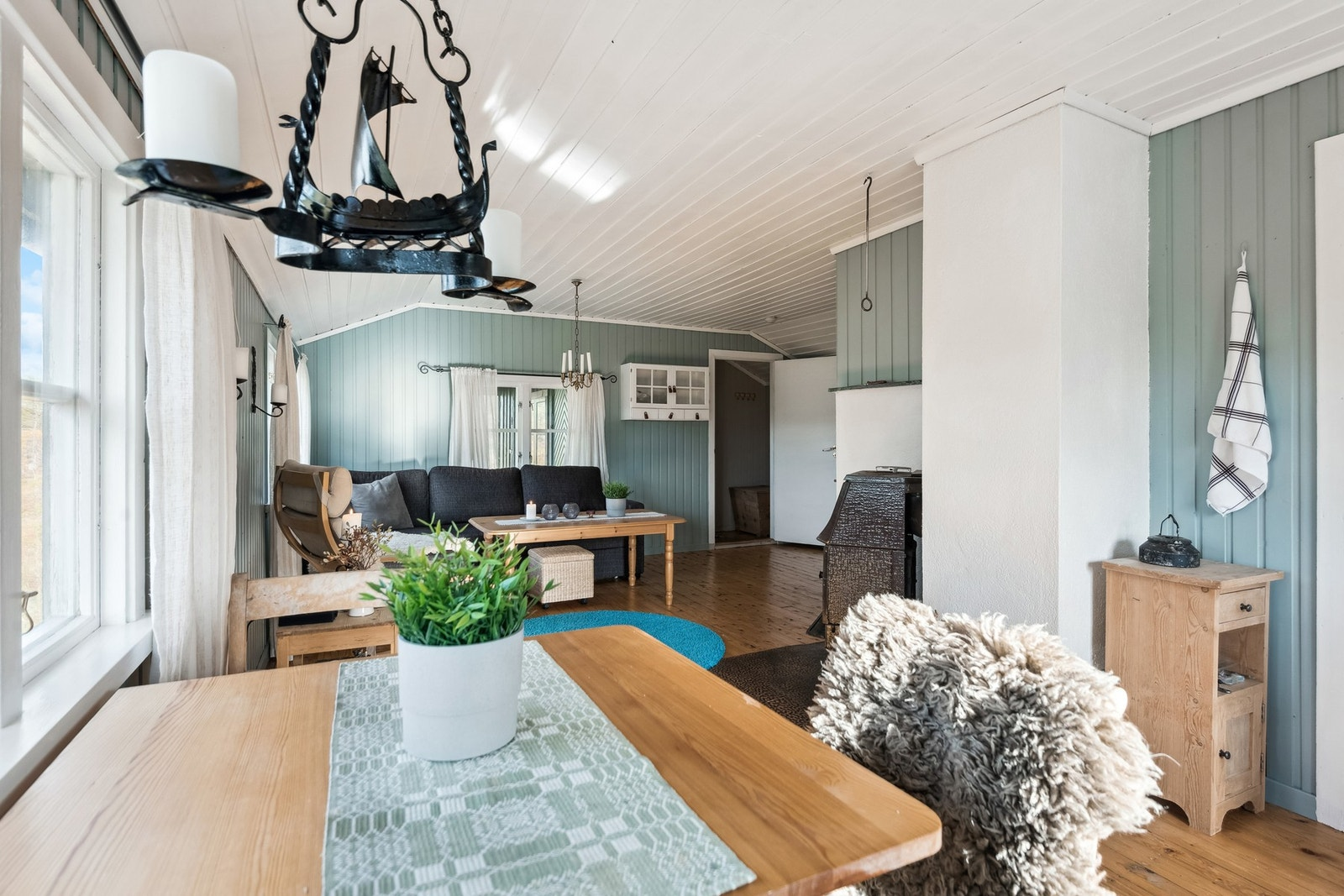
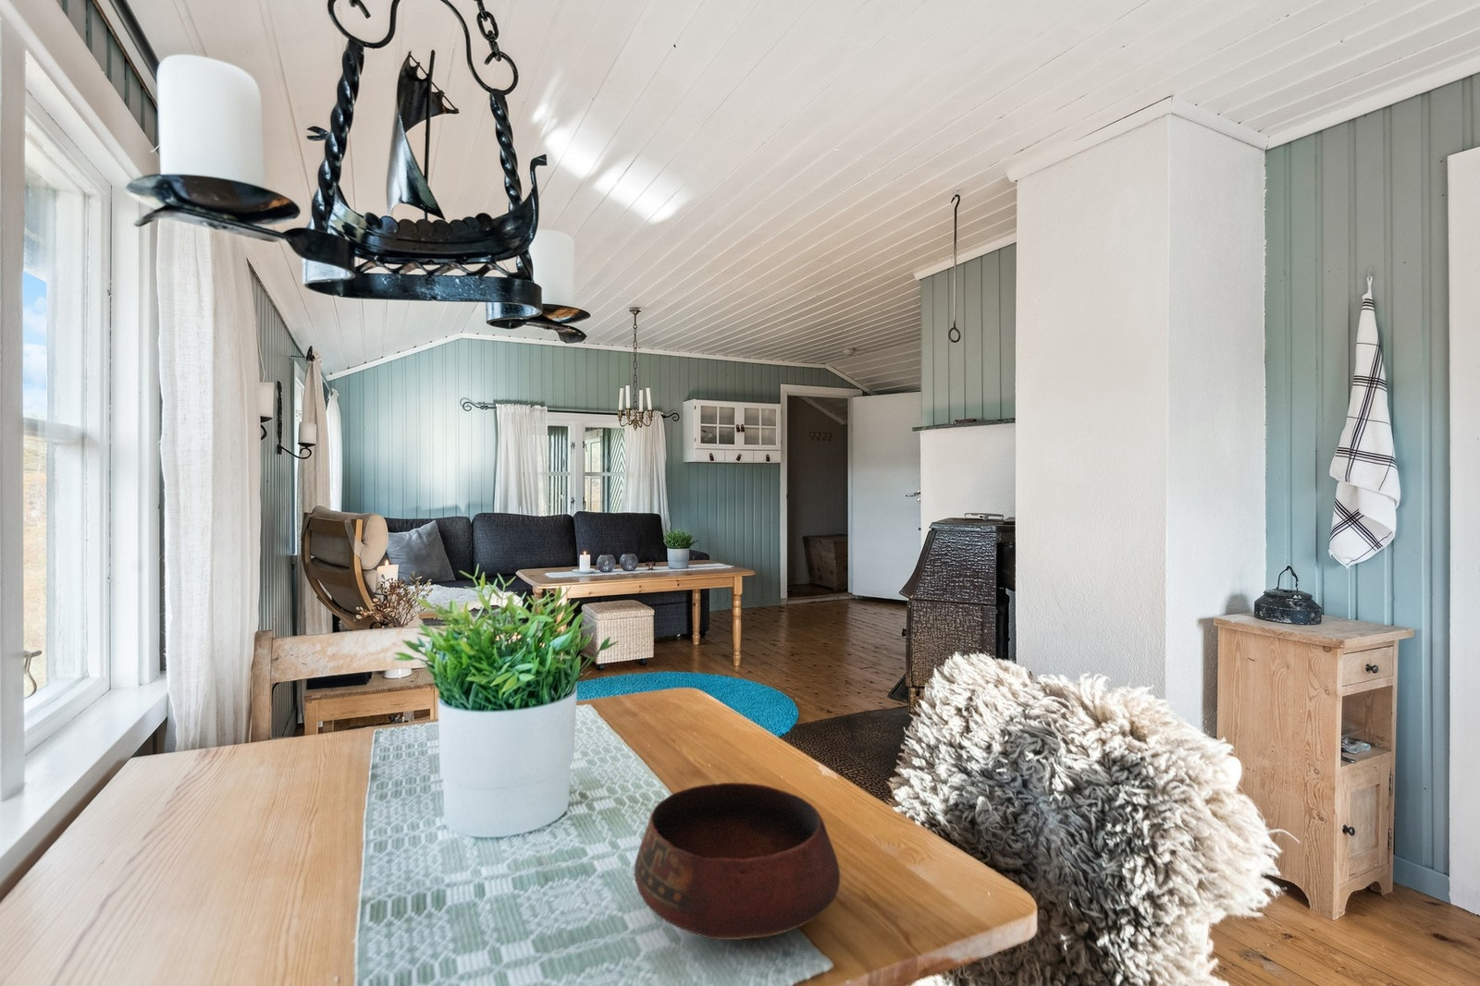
+ bowl (737, 863)
